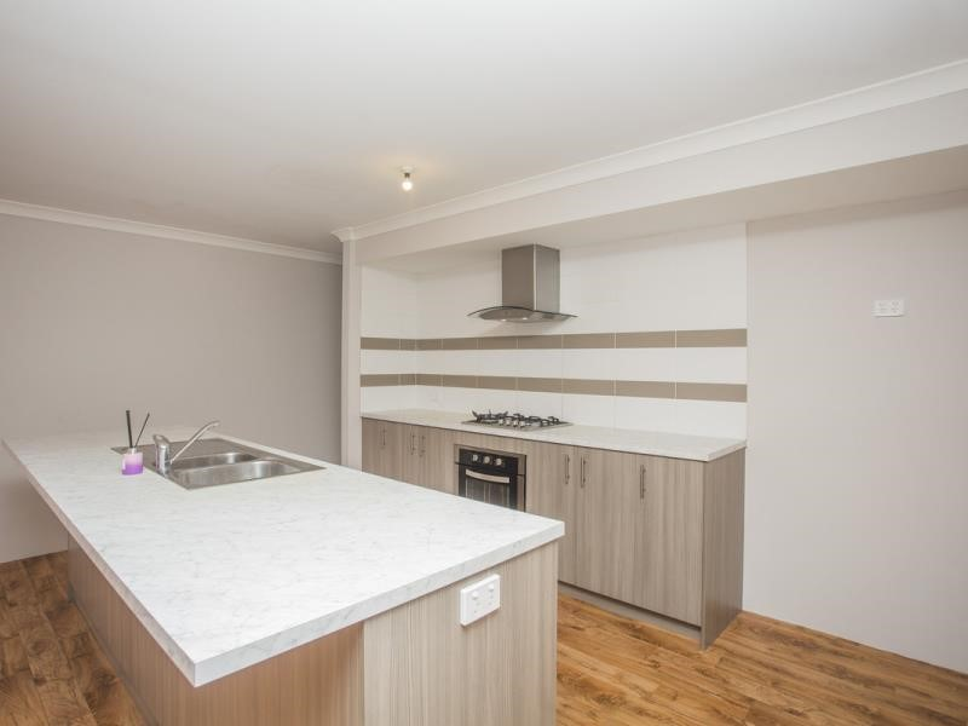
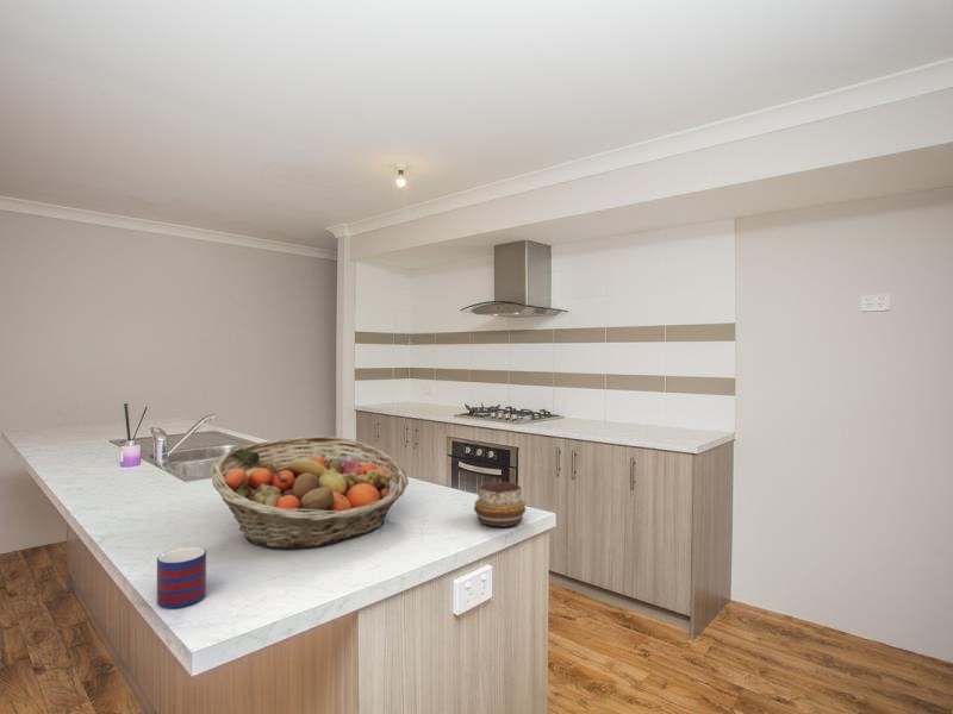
+ decorative bowl (499, 503)
+ fruit basket (314, 486)
+ mug (179, 572)
